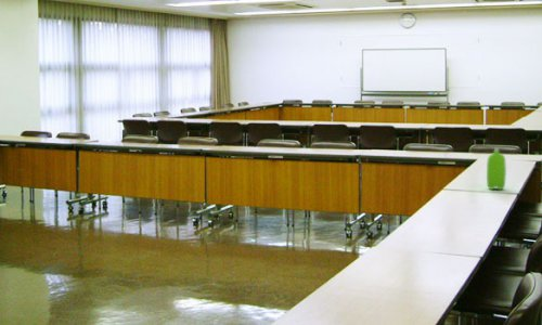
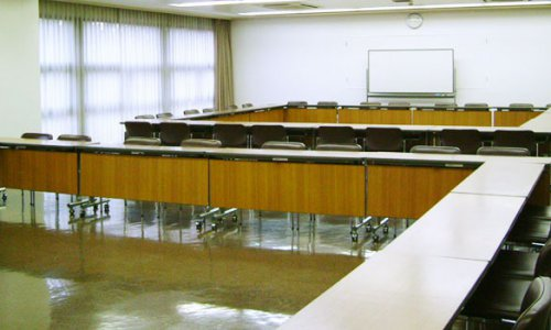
- water bottle (495, 168)
